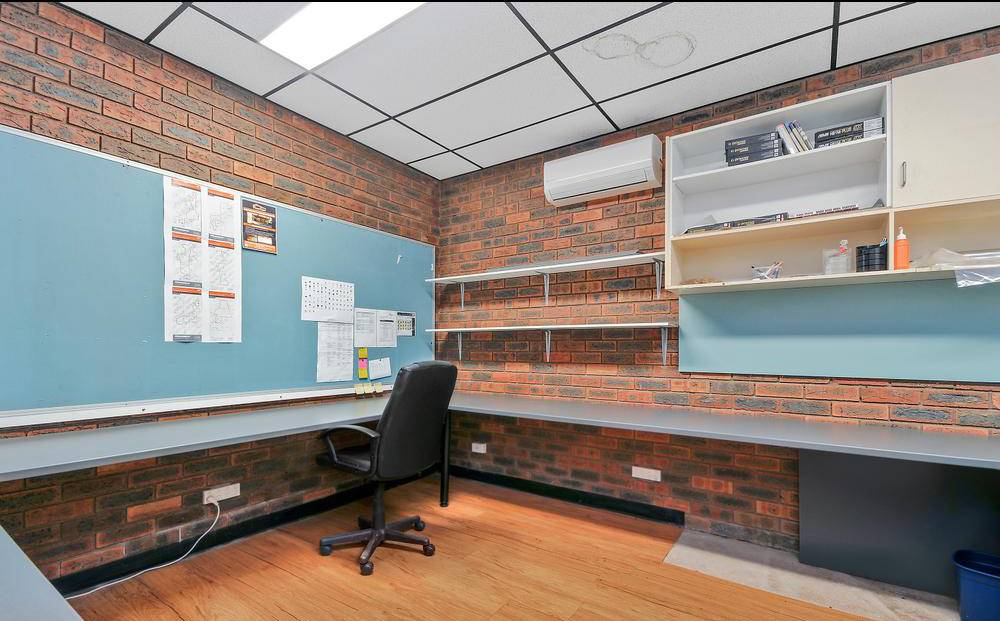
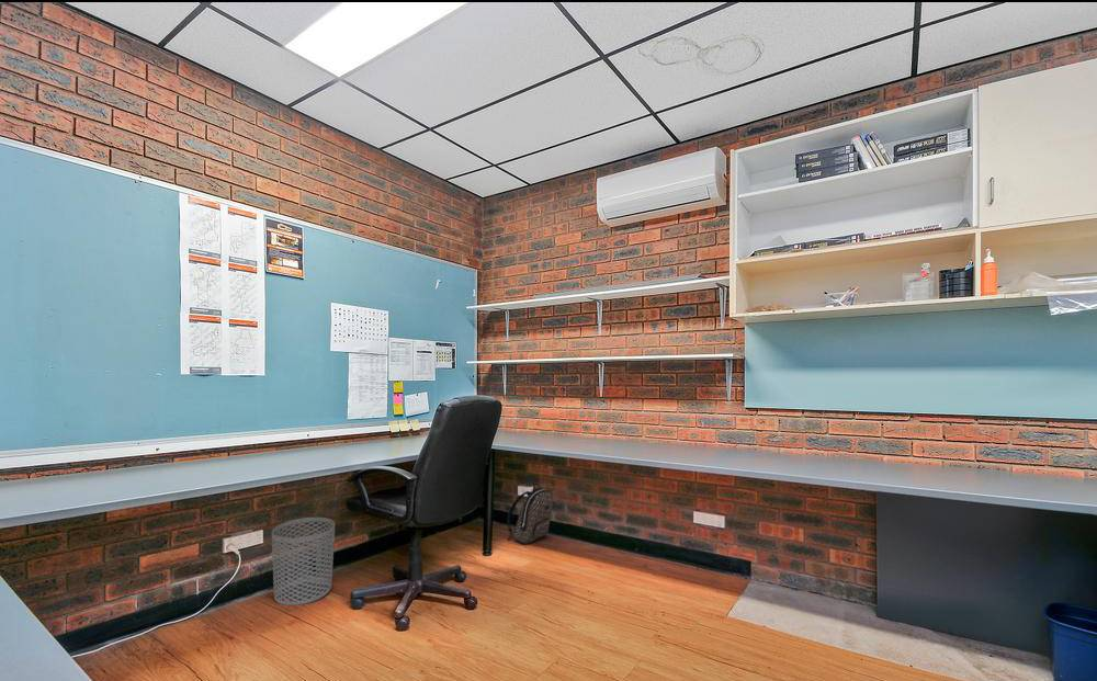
+ backpack (531, 510)
+ waste bin (303, 559)
